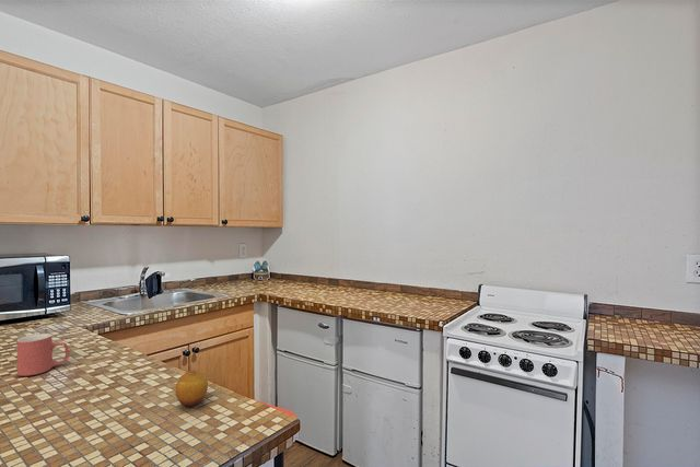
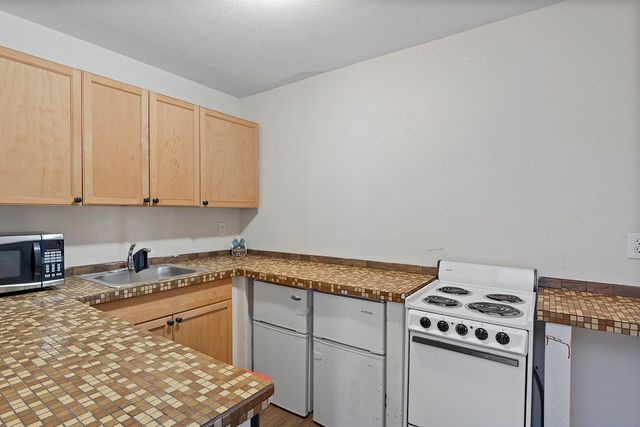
- mug (44, 352)
- fruit (191, 387)
